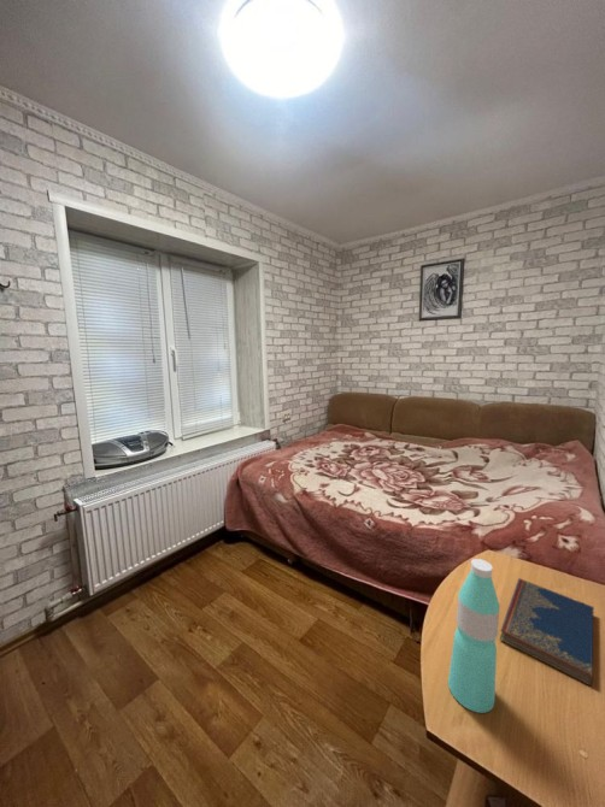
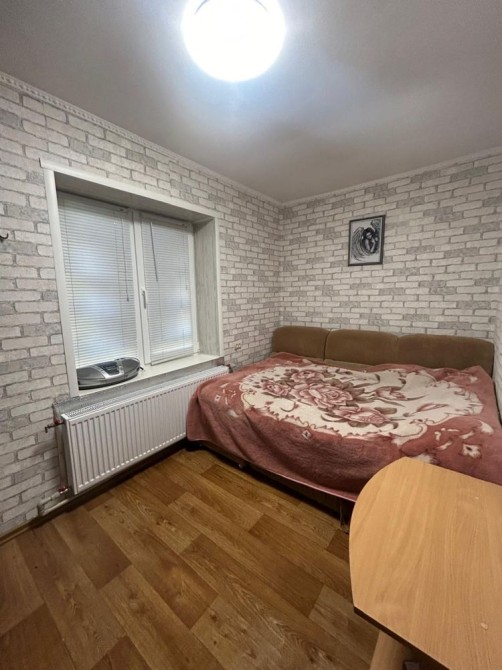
- water bottle (475, 629)
- hardcover book (548, 622)
